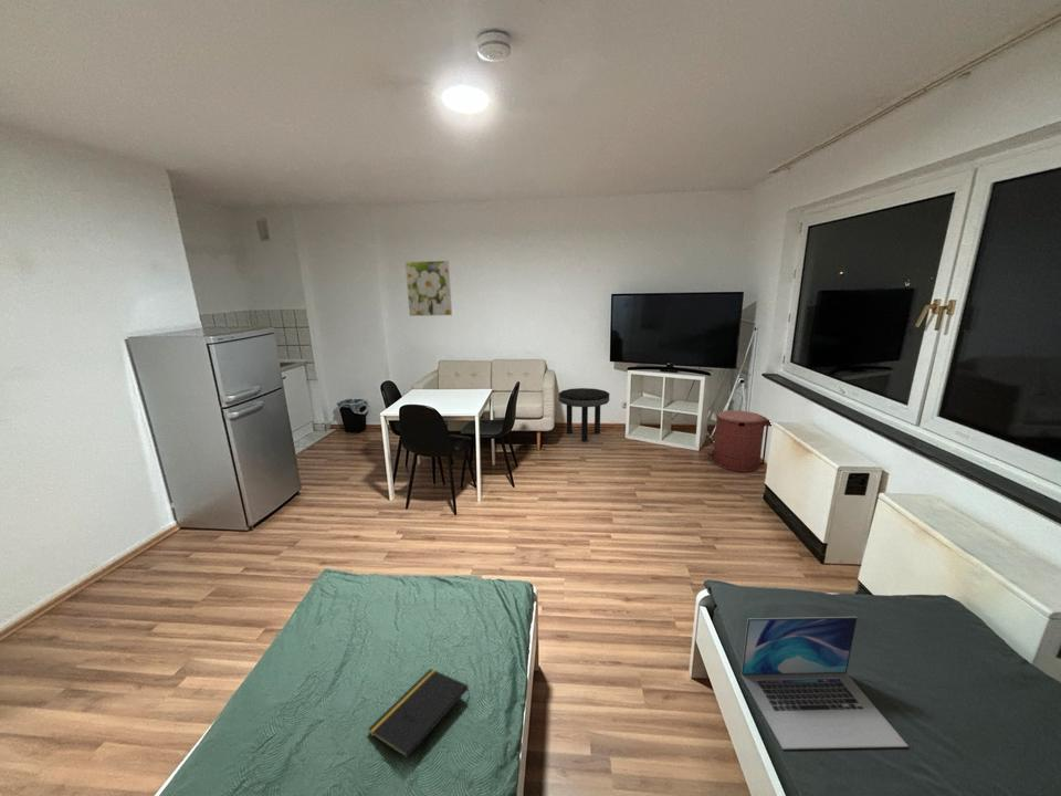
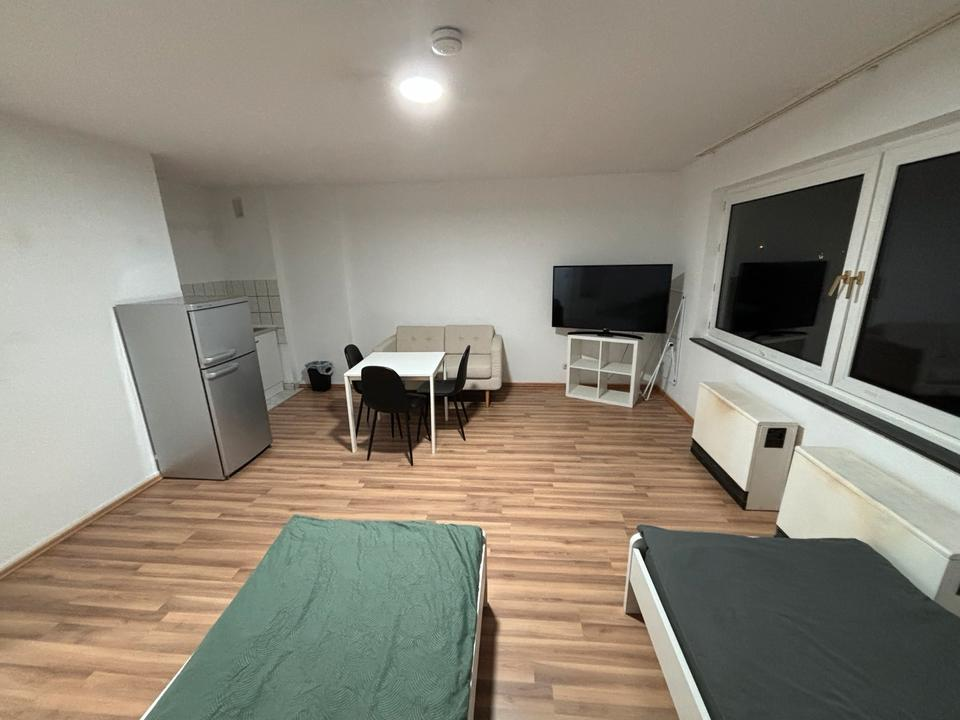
- laptop (821, 678)
- trash can (737, 439)
- side table (584, 413)
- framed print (429, 289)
- notepad (420, 708)
